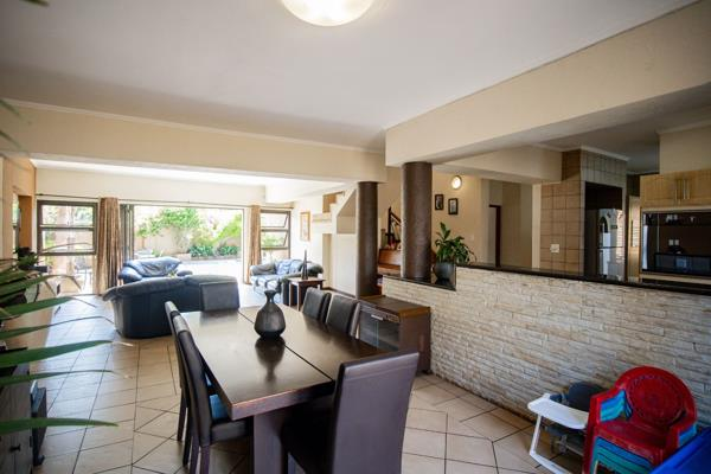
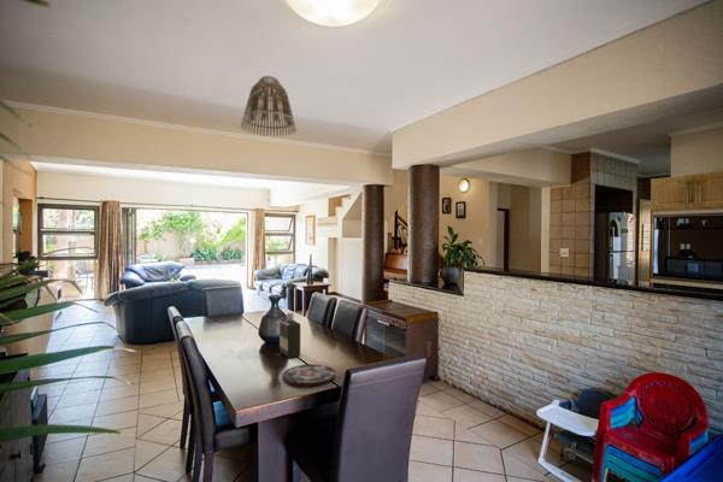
+ plate (308, 374)
+ bottle (289, 334)
+ lamp shade (268, 104)
